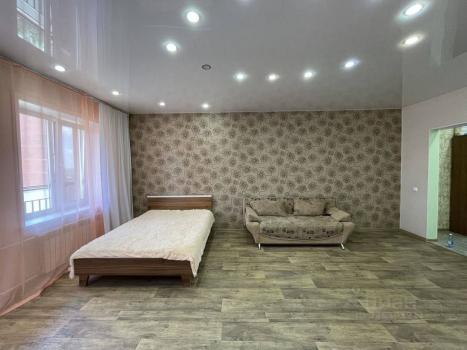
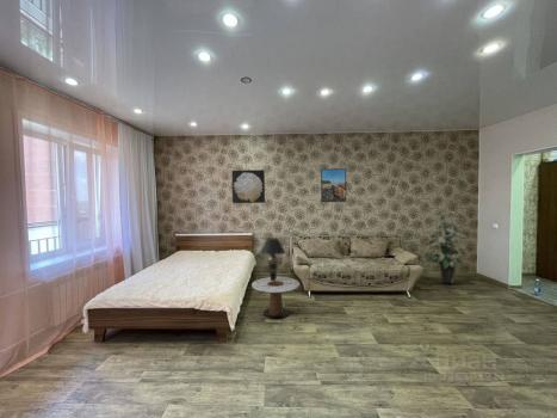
+ side table (276, 297)
+ indoor plant (445, 247)
+ wall art (248, 186)
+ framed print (333, 185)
+ table lamp (272, 259)
